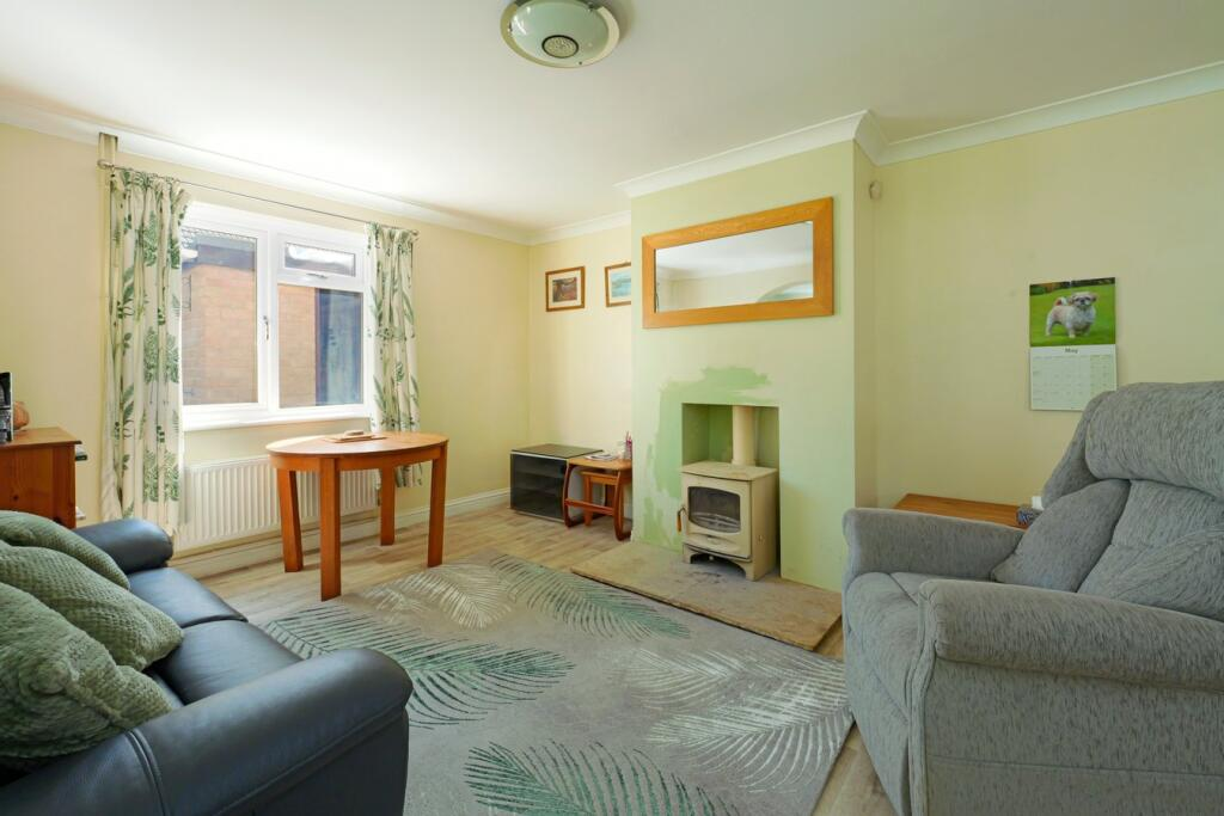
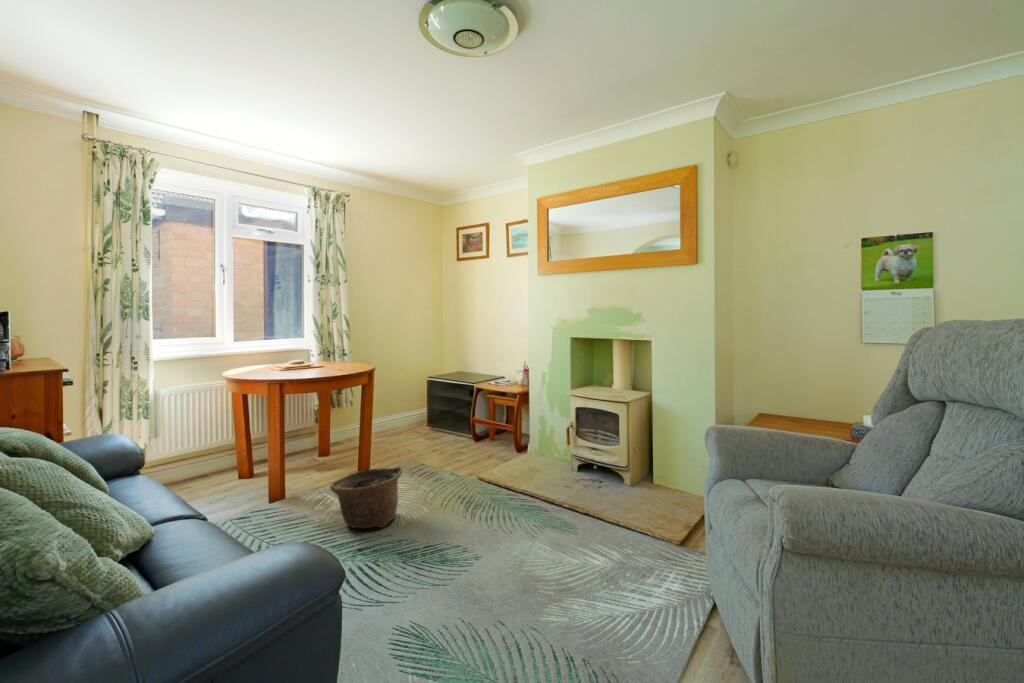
+ basket (368, 496)
